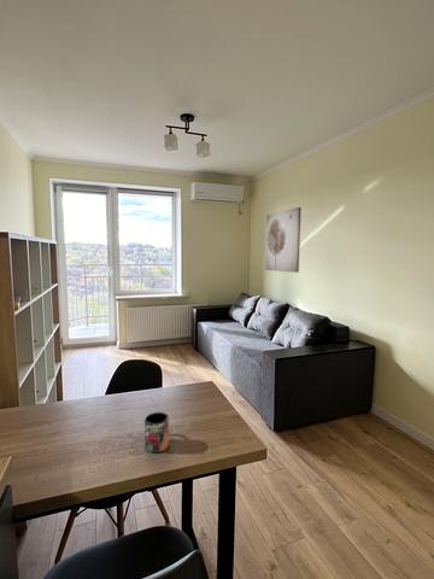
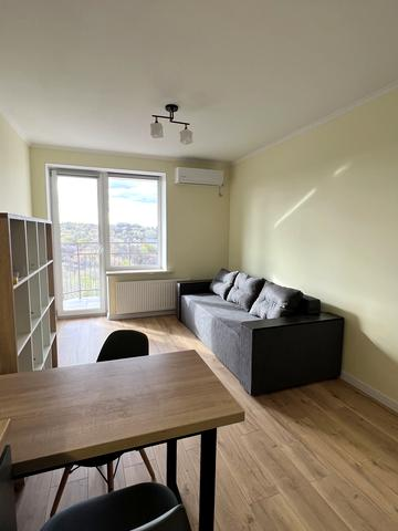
- mug (156, 428)
- wall art (281, 241)
